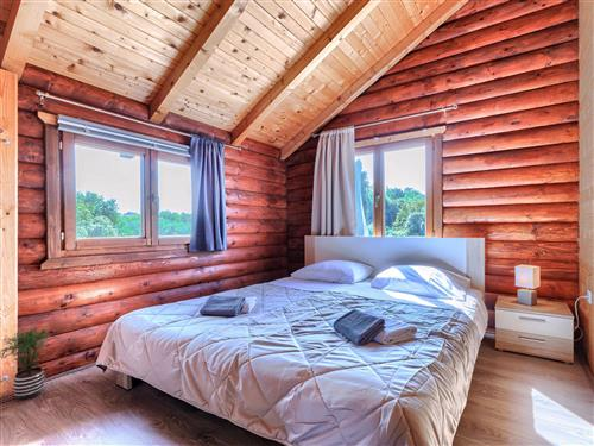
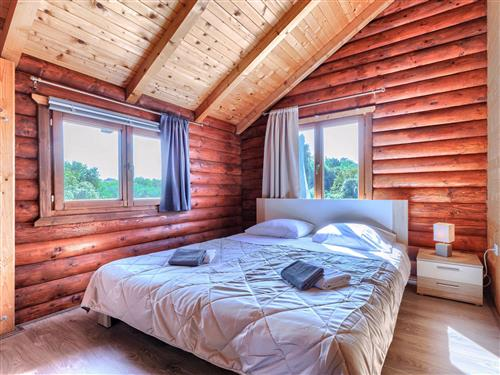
- potted plant (26, 363)
